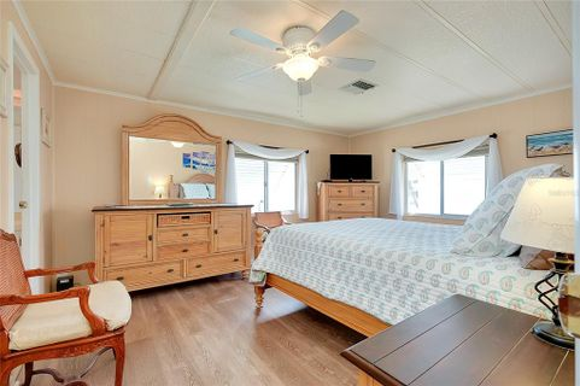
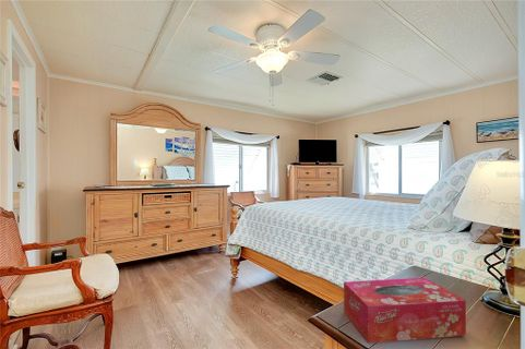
+ tissue box (399, 306)
